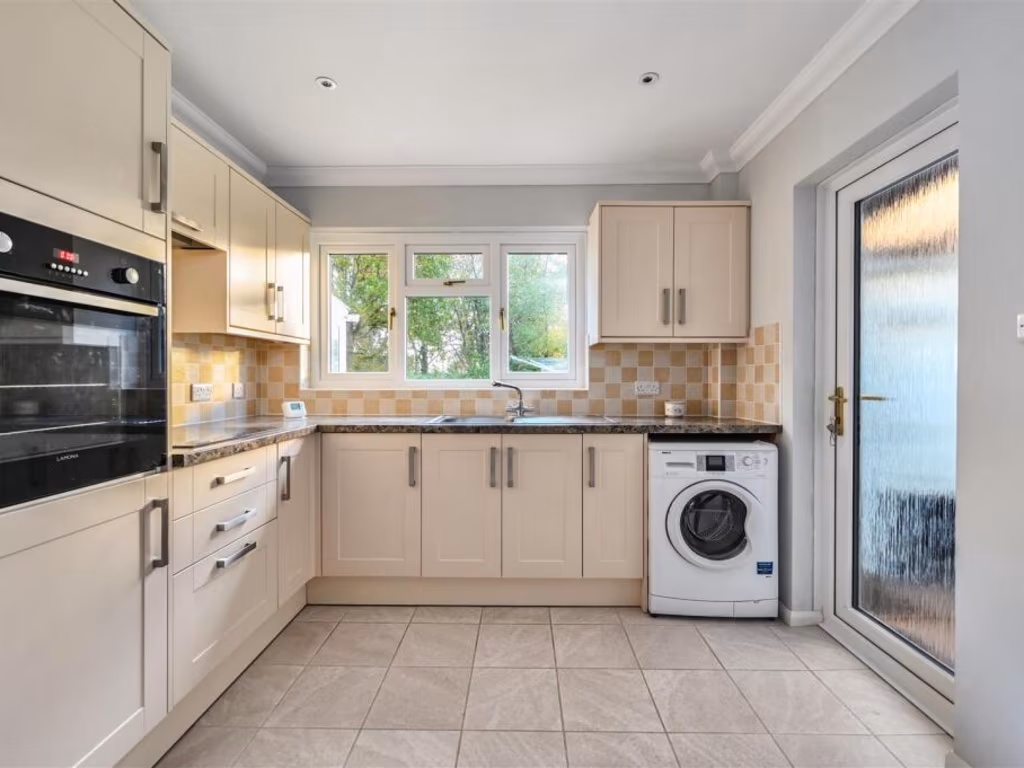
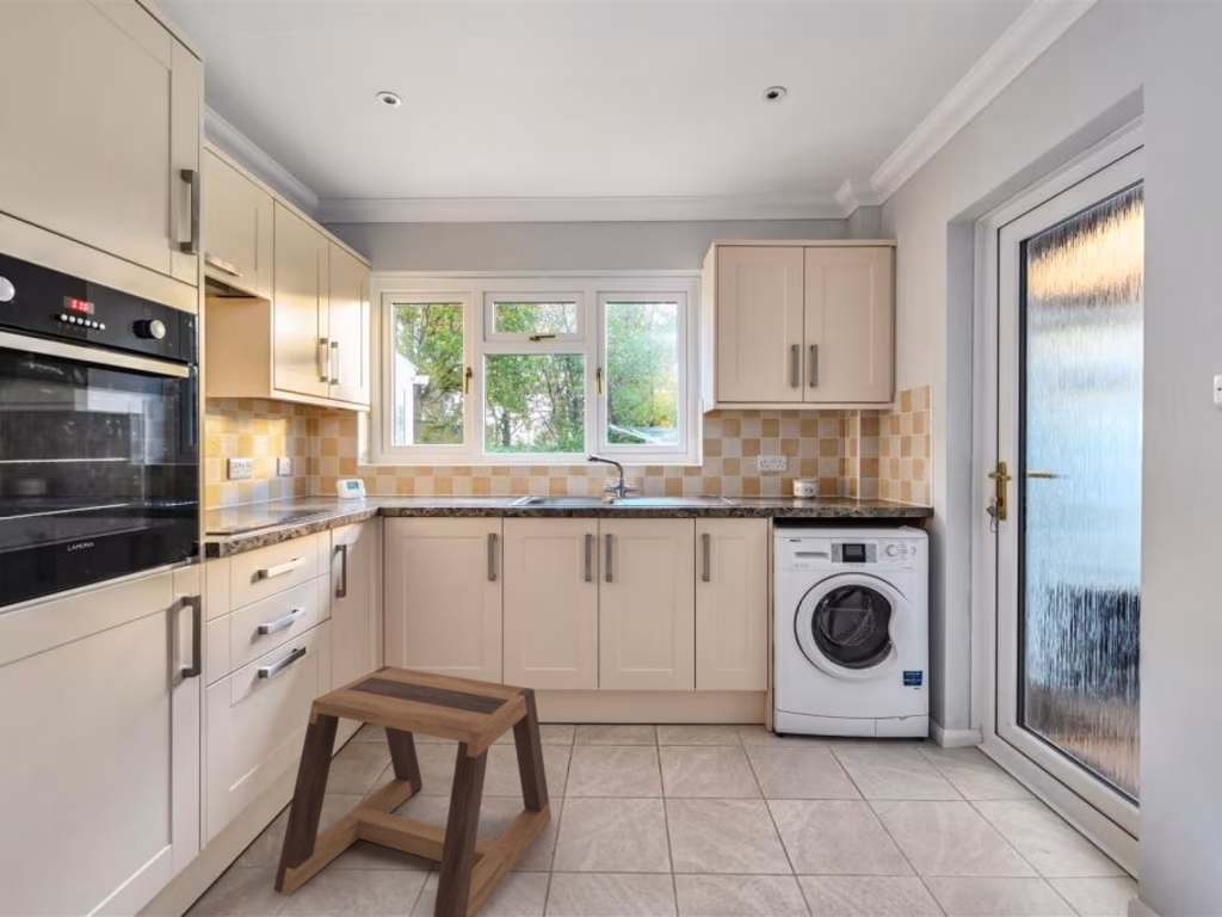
+ stool (419, 771)
